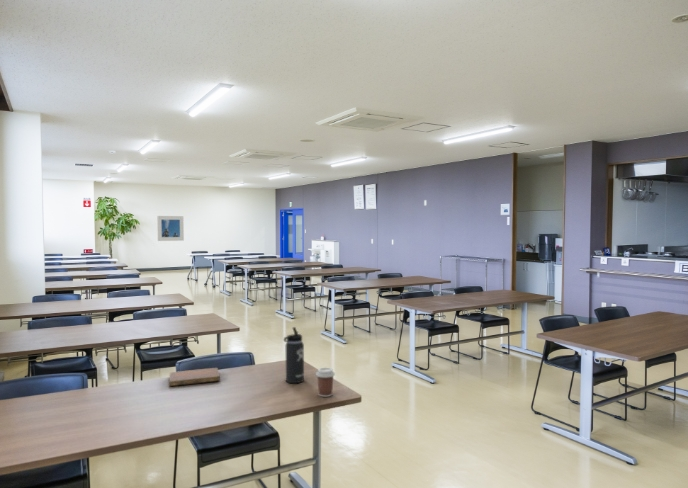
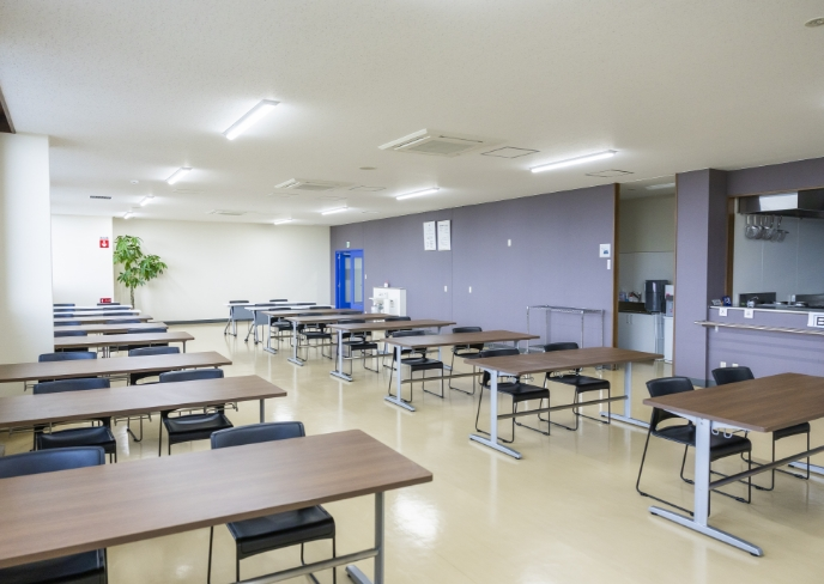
- thermos bottle (293, 354)
- coffee cup (325, 382)
- notebook (194, 376)
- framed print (170, 228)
